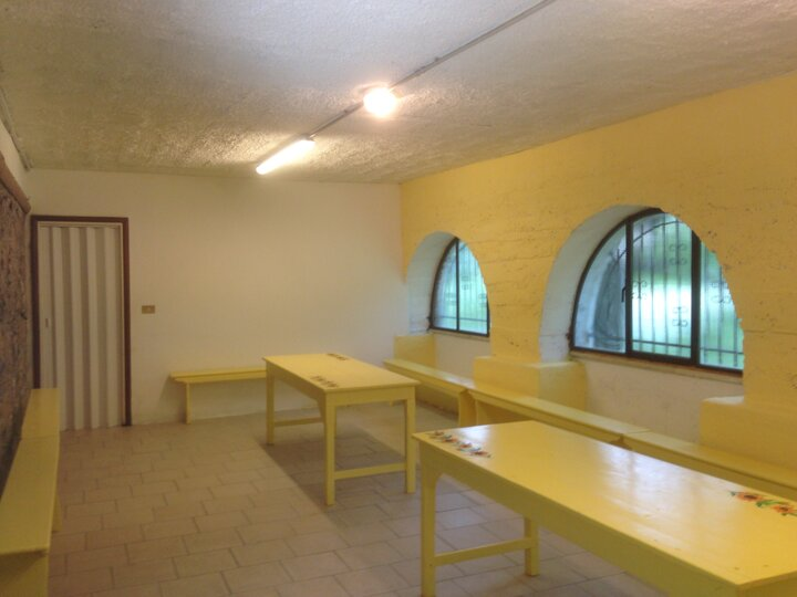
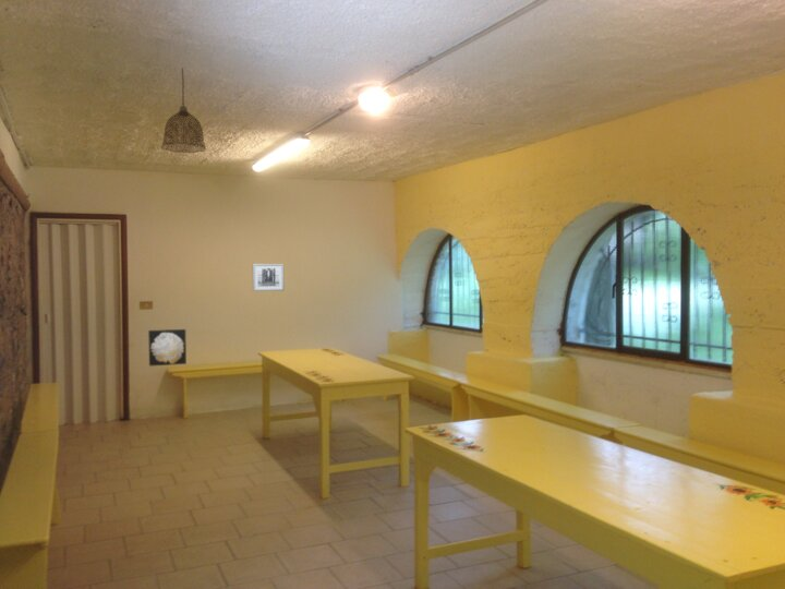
+ wall art (268, 277)
+ pendant lamp (183, 108)
+ wall art (167, 347)
